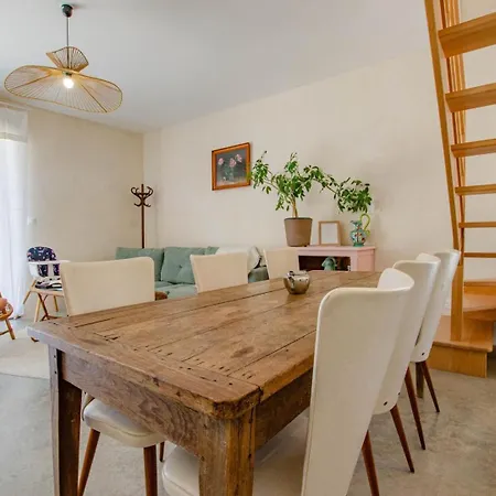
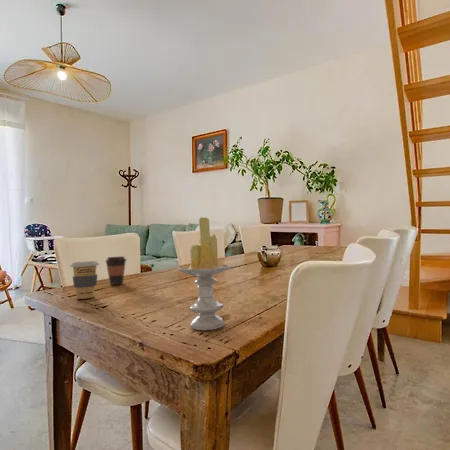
+ coffee cup (85, 279)
+ candle (205, 271)
+ coffee cup (116, 270)
